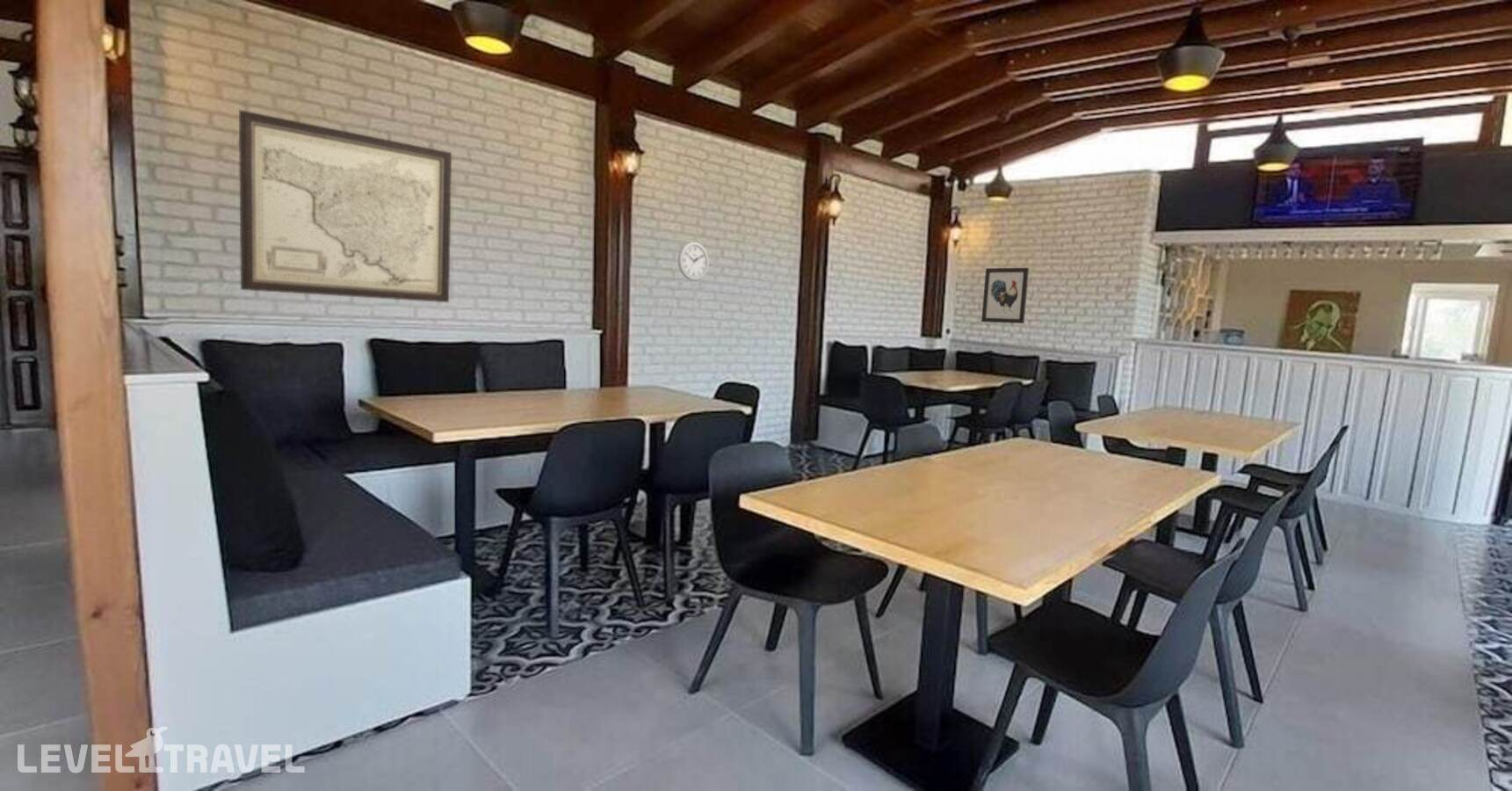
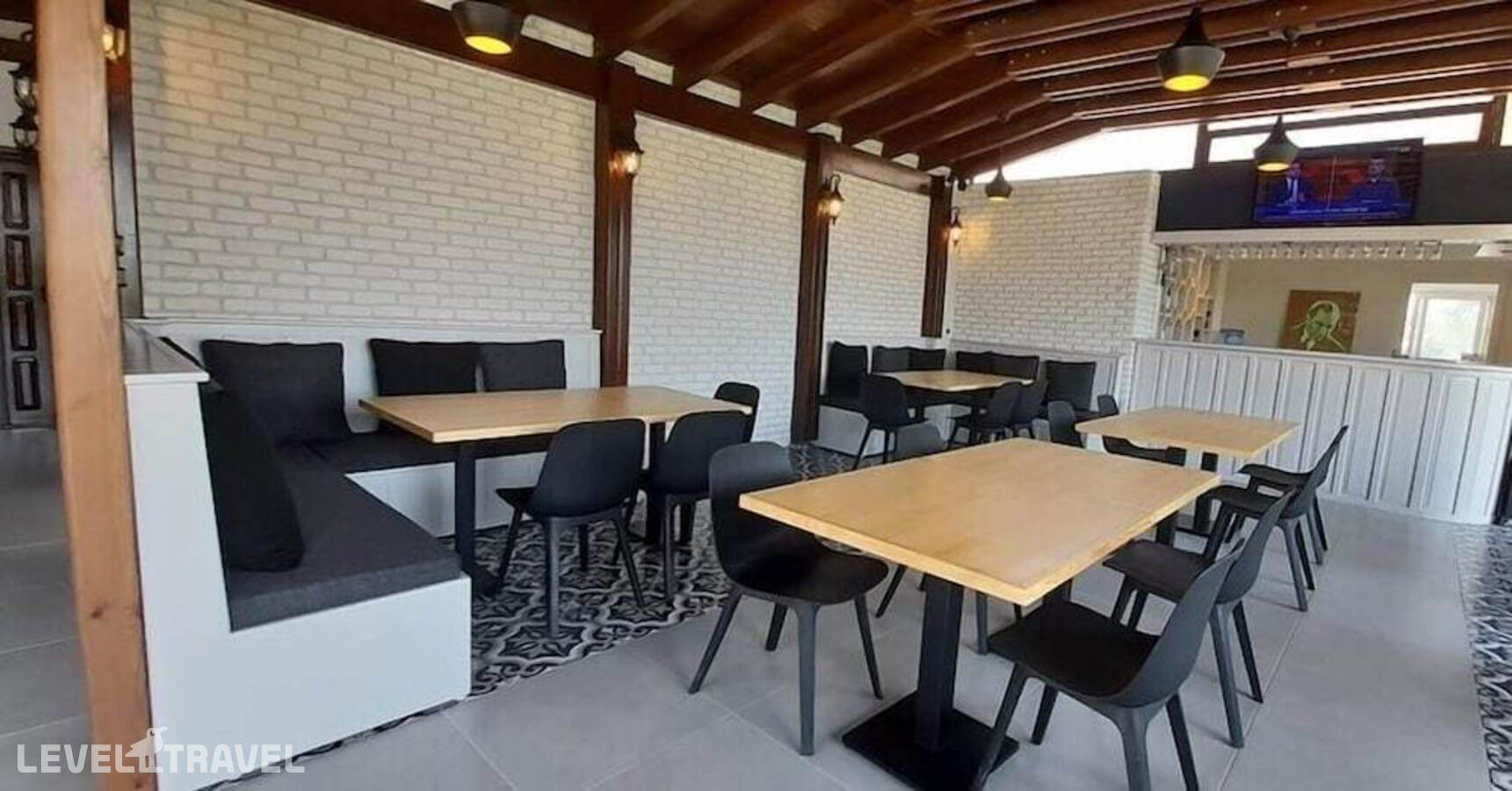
- wall art (1004, 295)
- wall clock (694, 261)
- wall art (354, 215)
